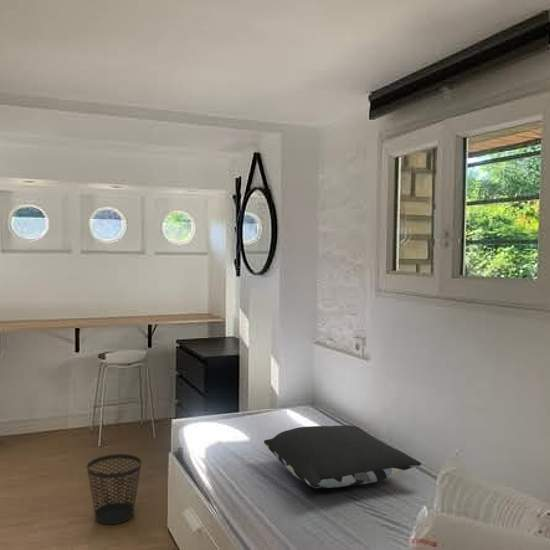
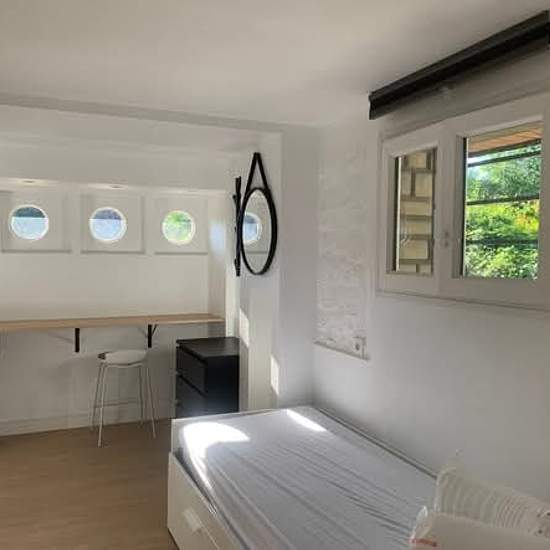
- pillow (338, 454)
- wastebasket (114, 490)
